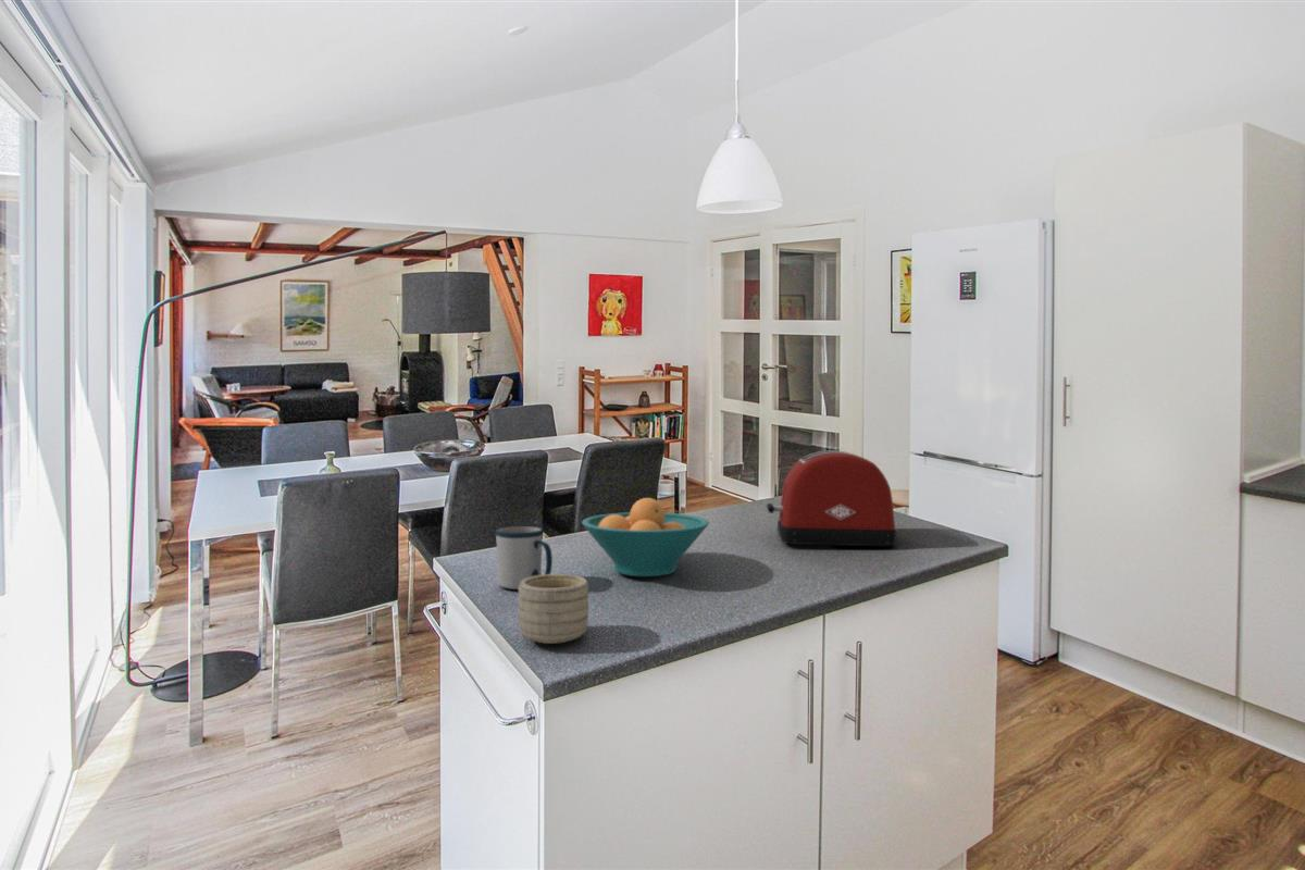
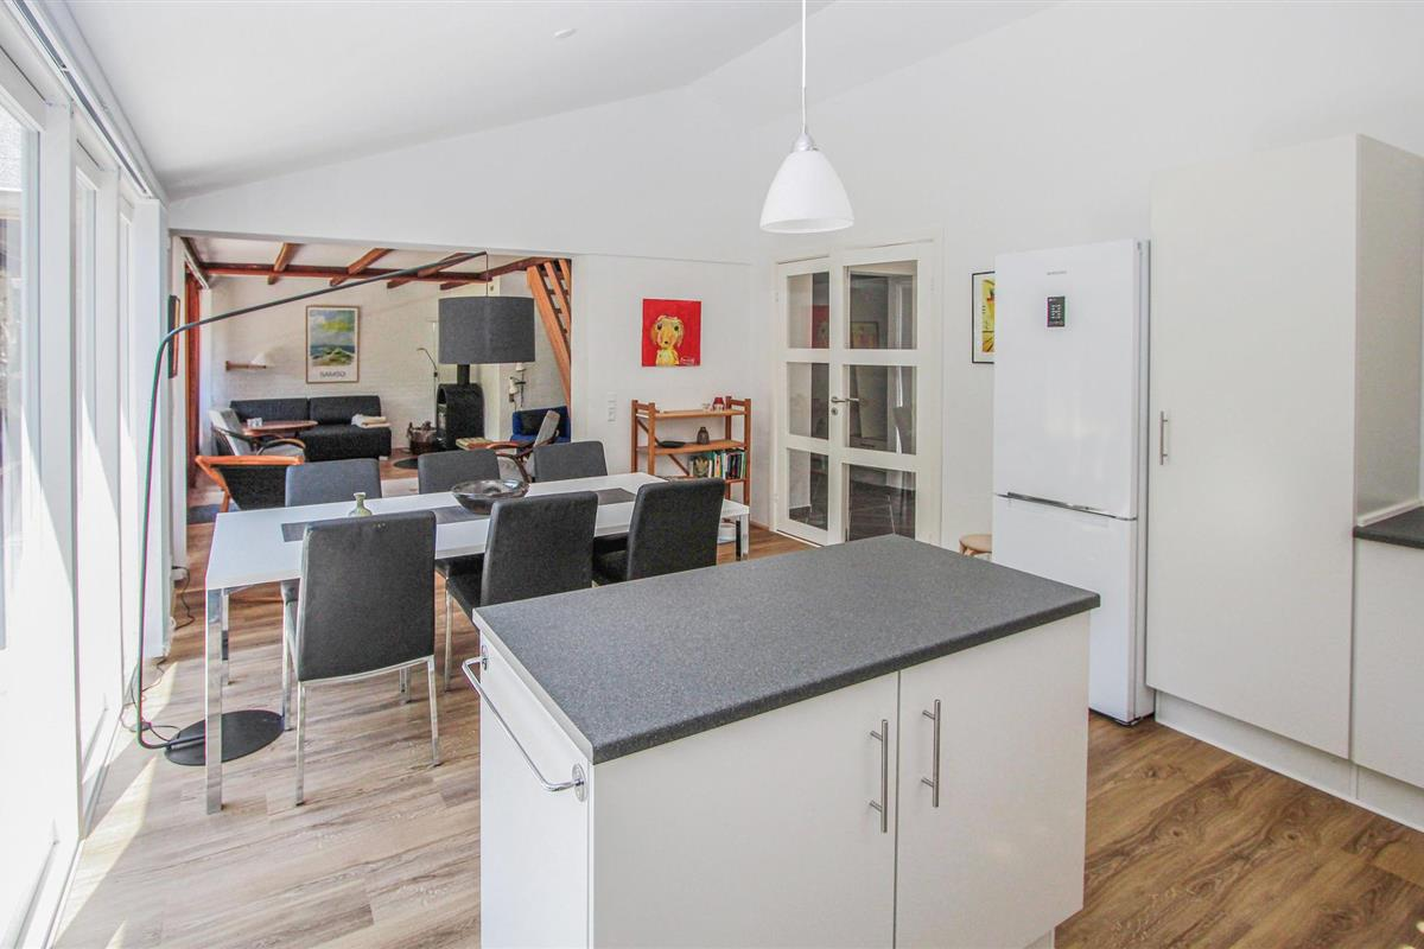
- fruit bowl (645, 534)
- mug (522, 557)
- mug (548, 608)
- toaster (835, 495)
